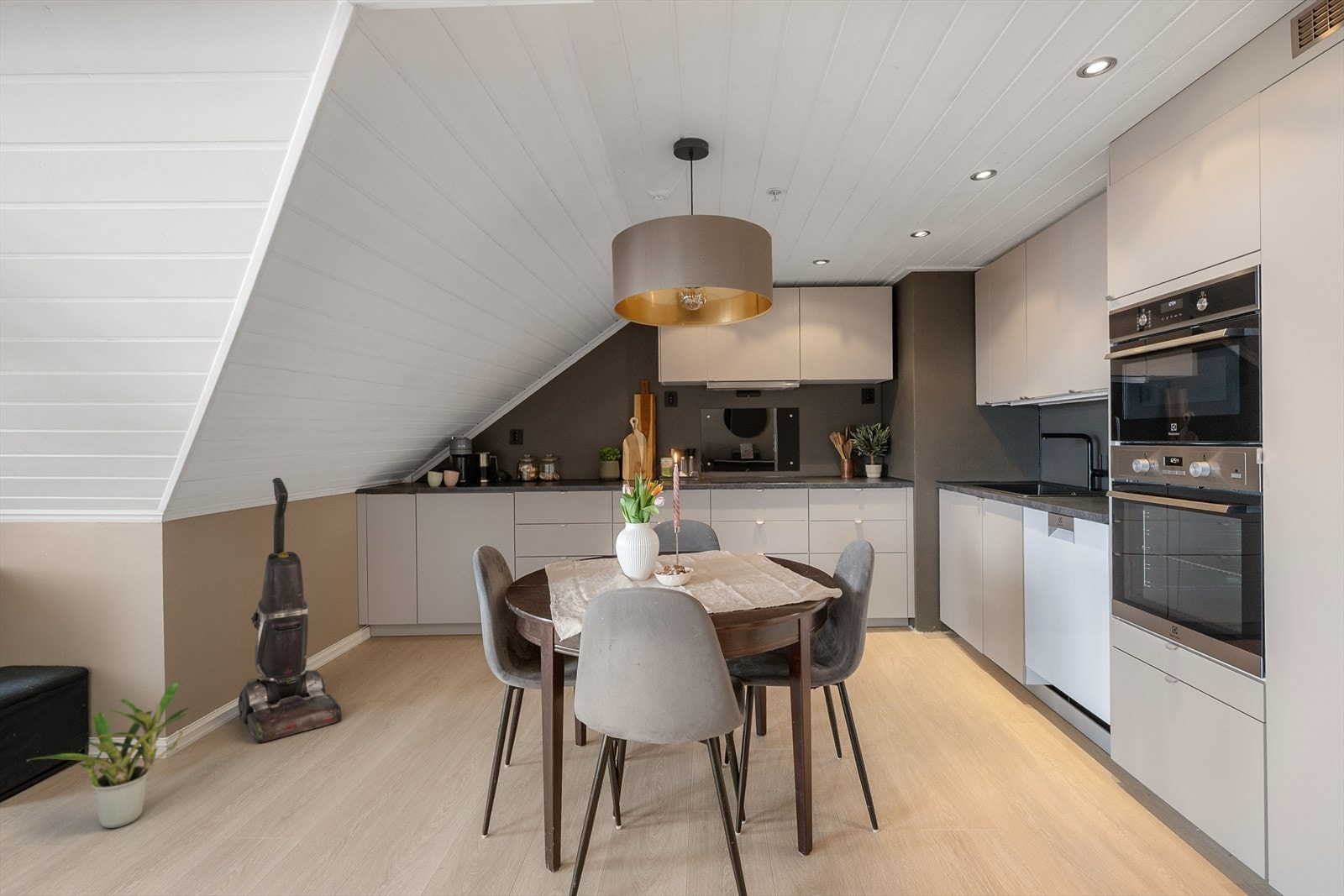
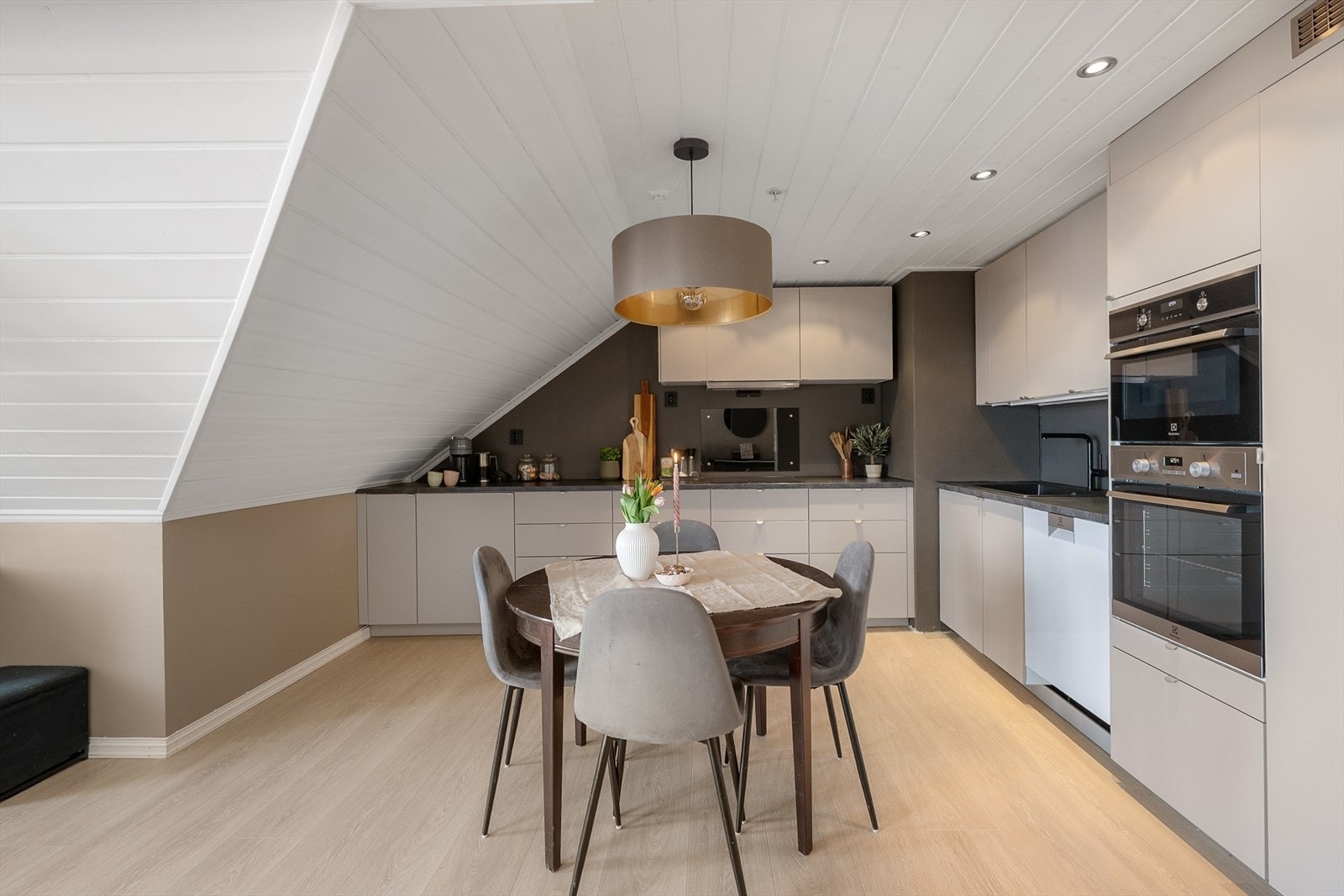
- potted plant (135, 757)
- vacuum cleaner (288, 598)
